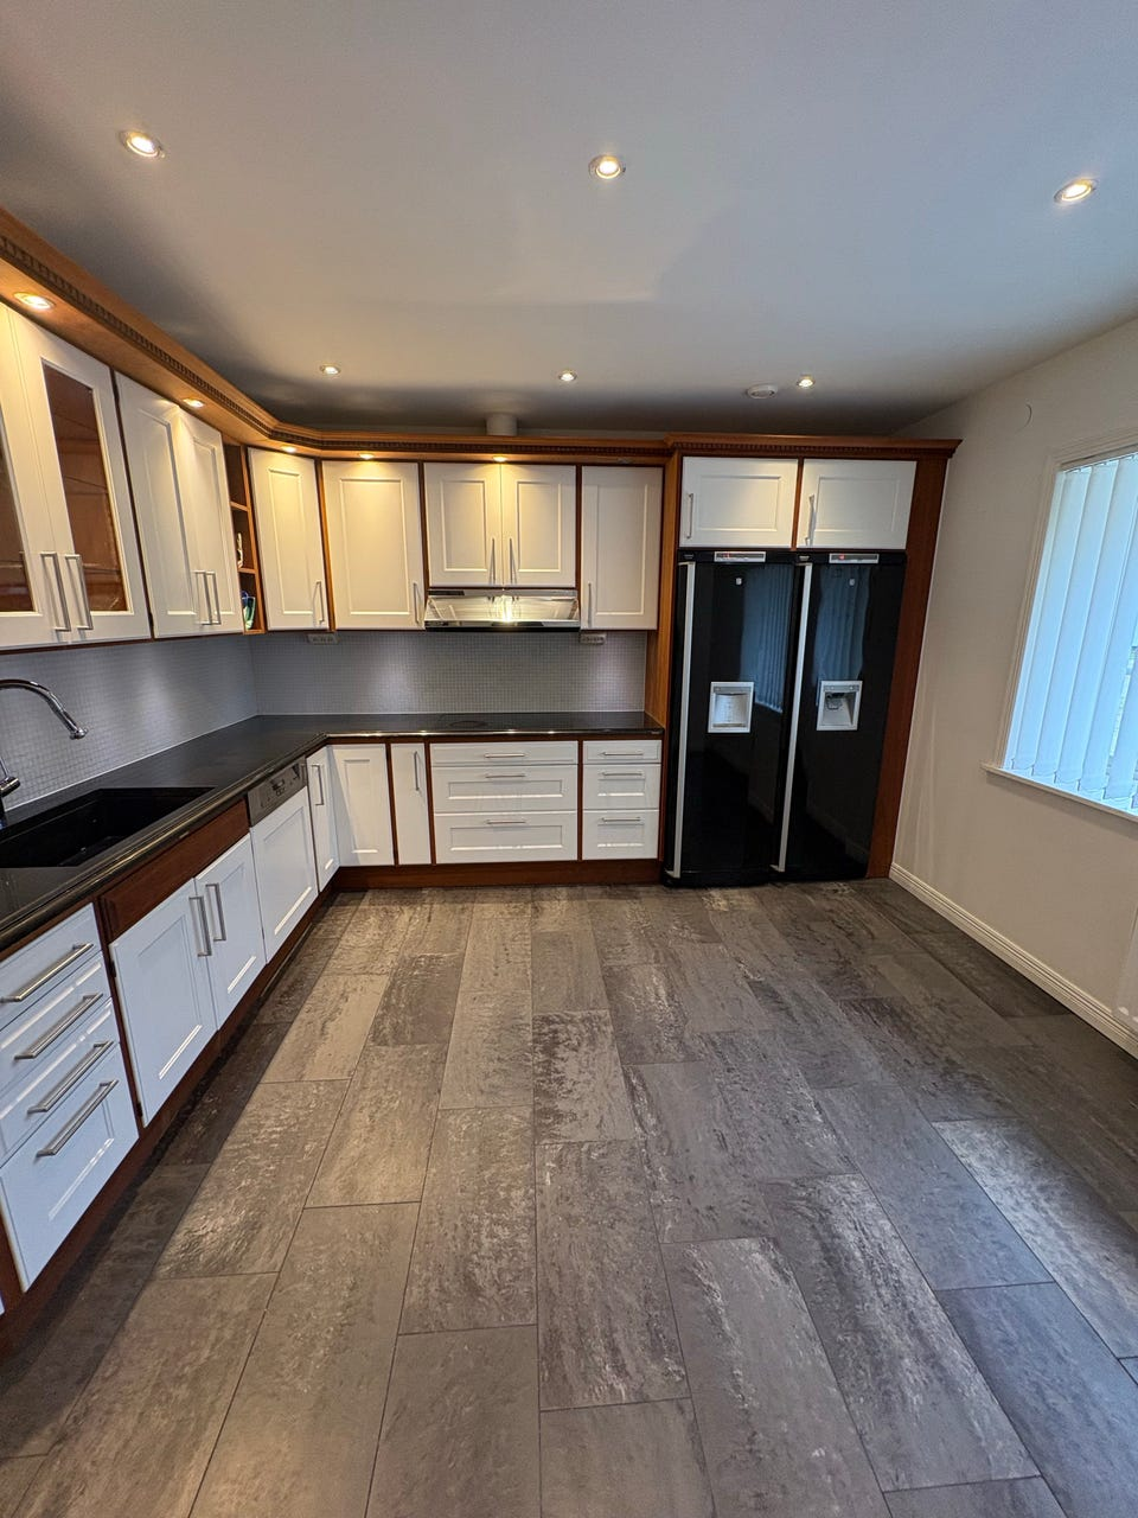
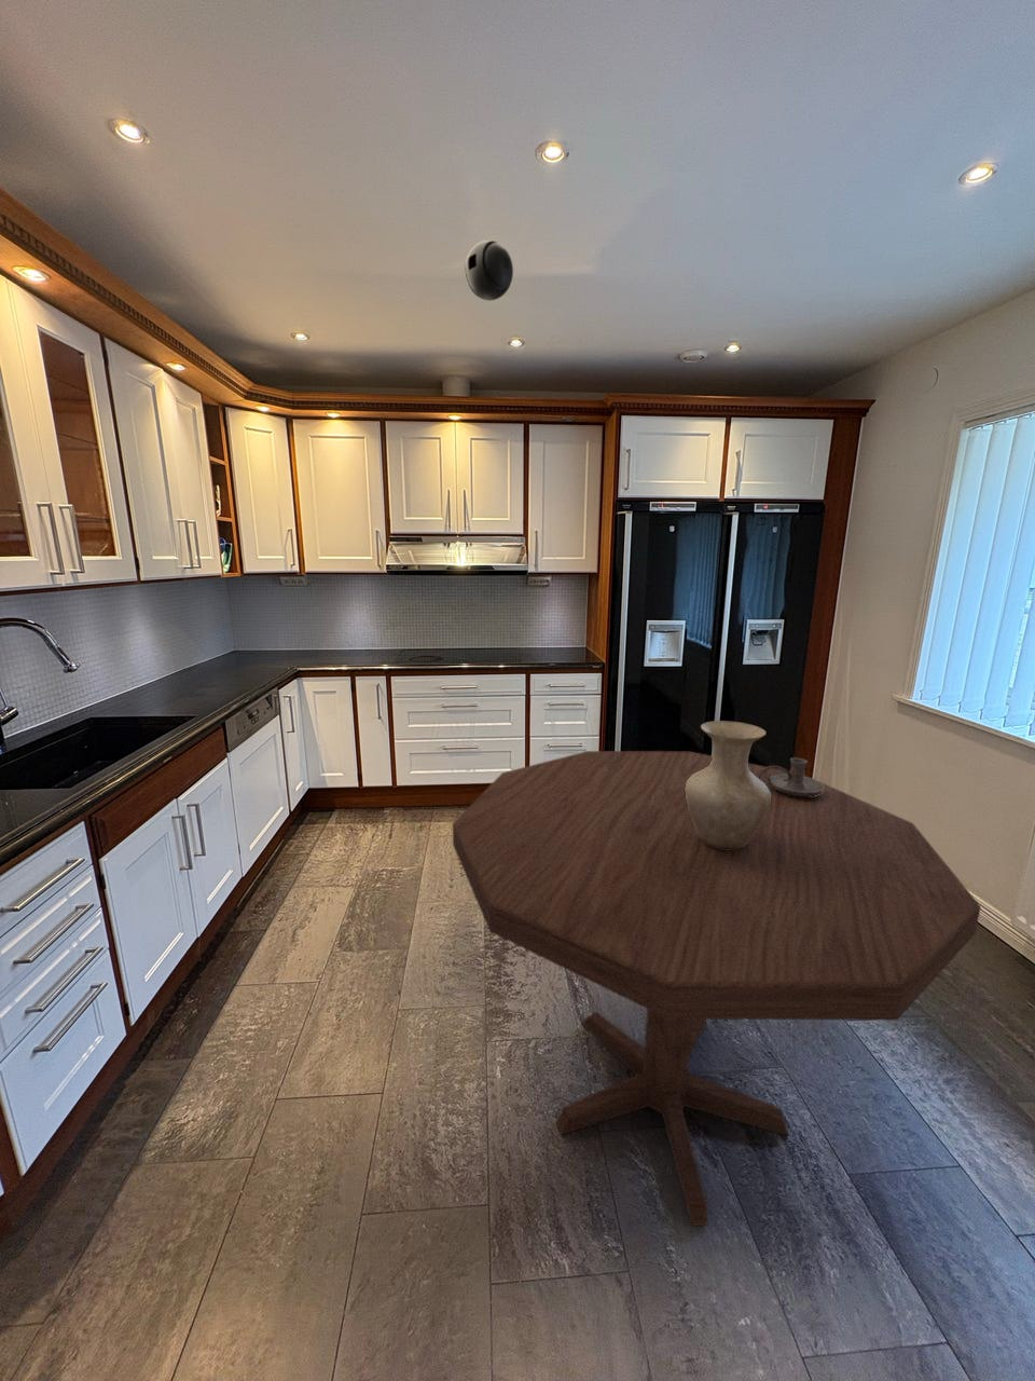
+ dining table (673, 966)
+ vase (726, 784)
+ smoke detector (488, 271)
+ candle holder (790, 774)
